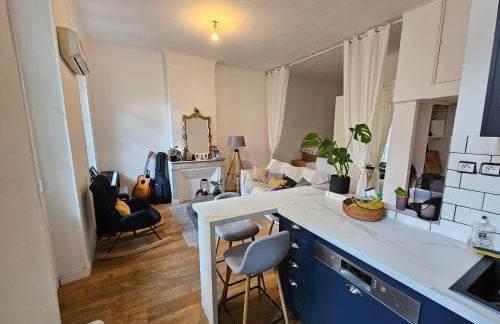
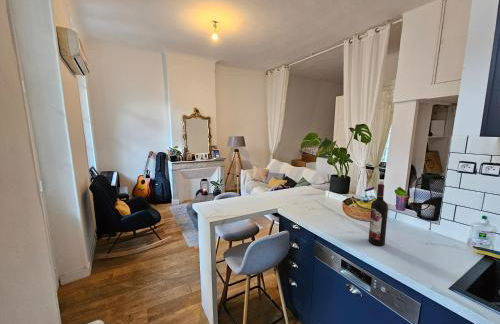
+ wine bottle (378, 213)
